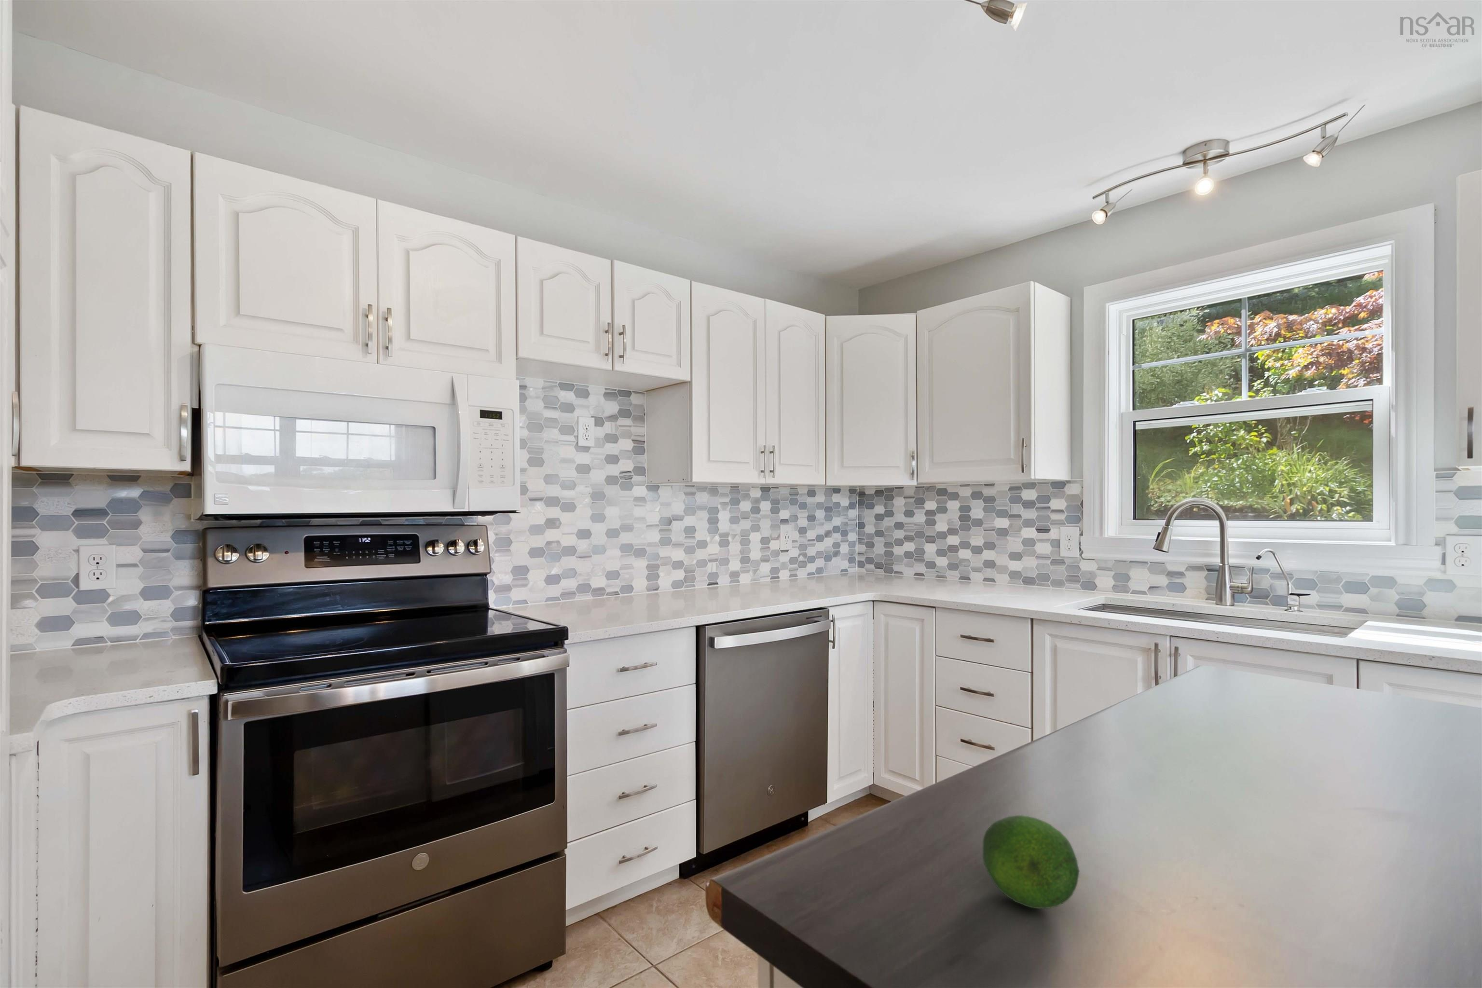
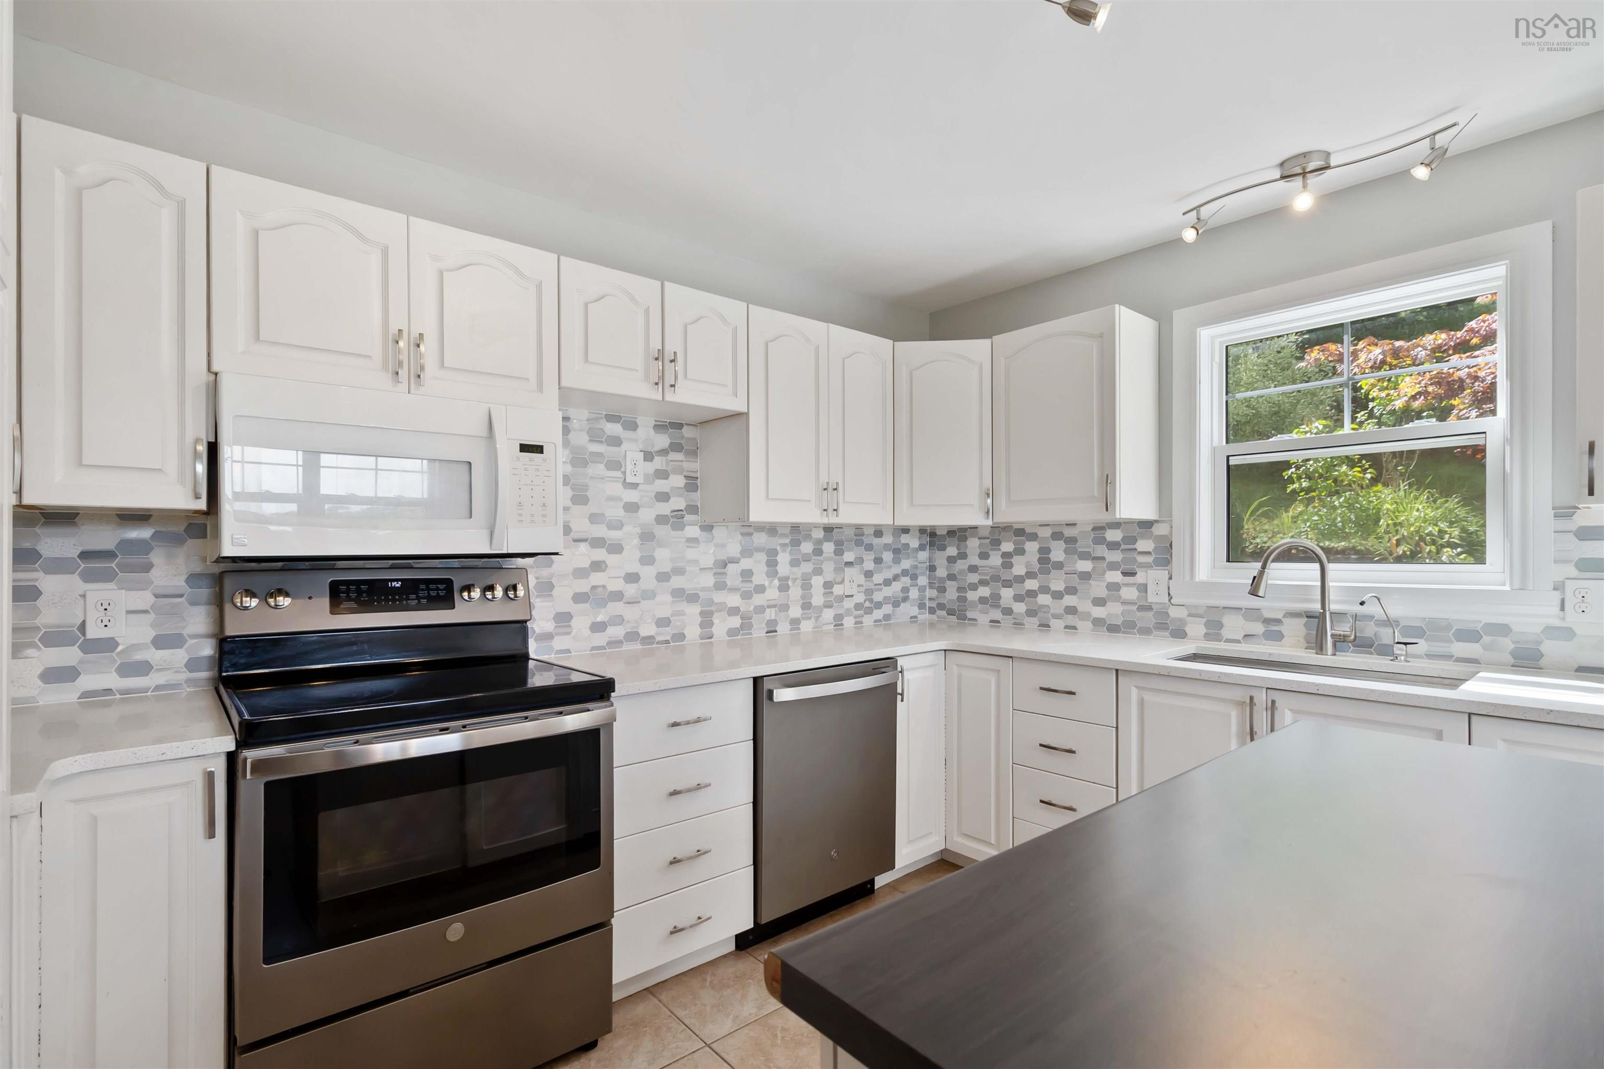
- fruit (1027, 858)
